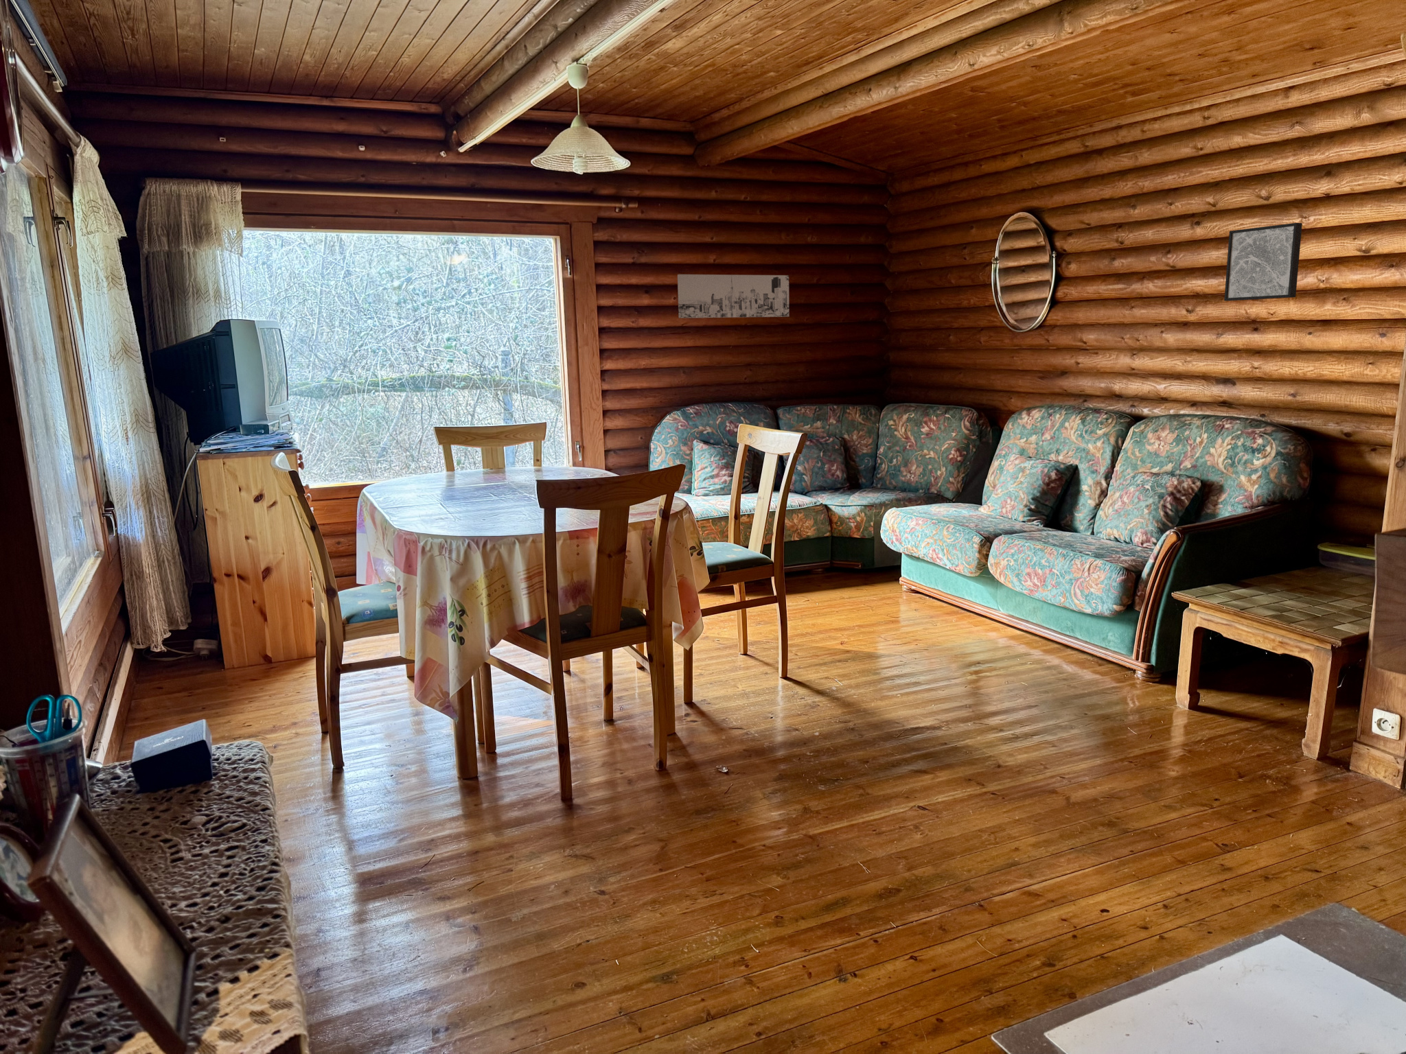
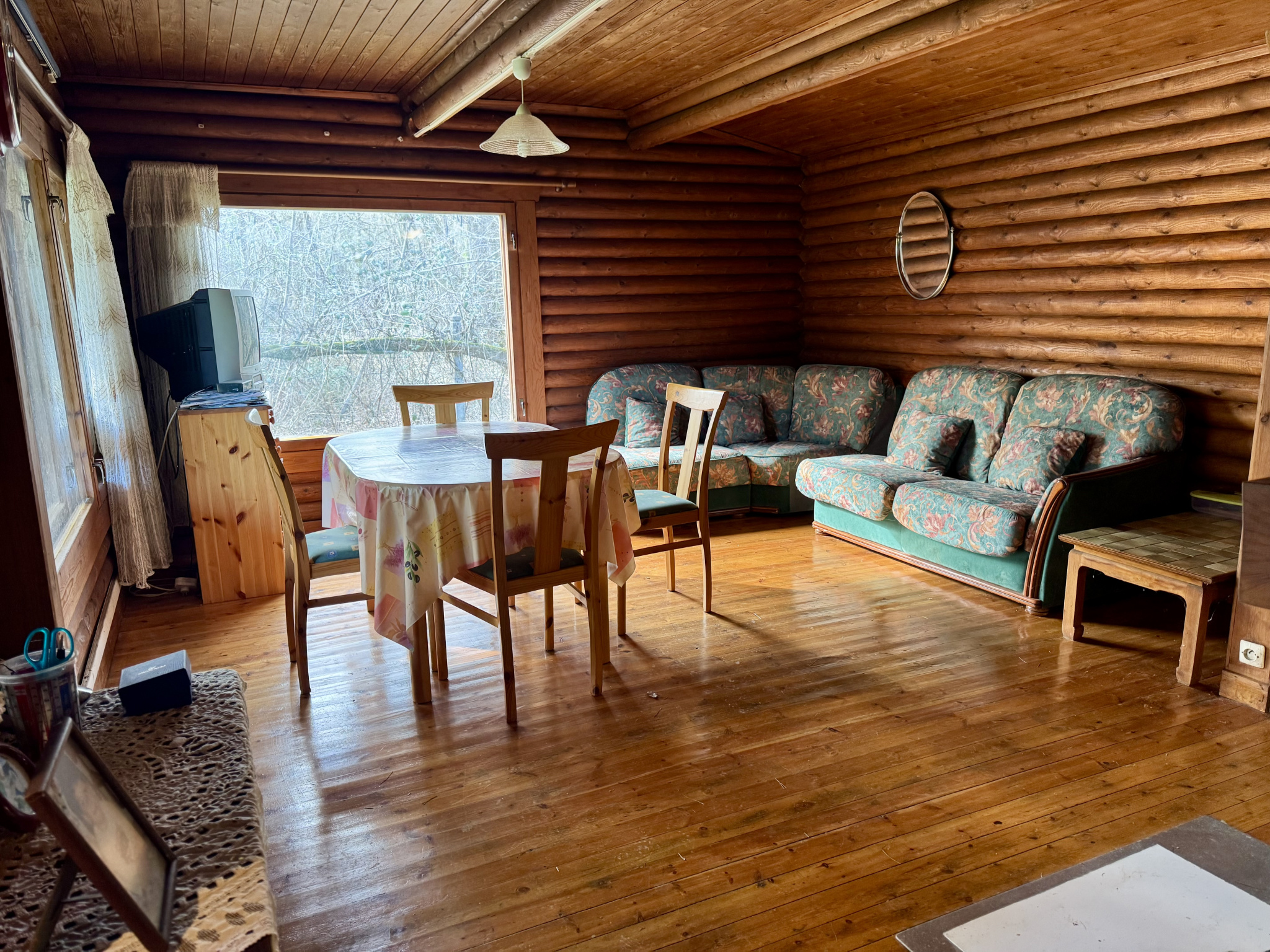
- wall art (1261, 262)
- wall art (735, 296)
